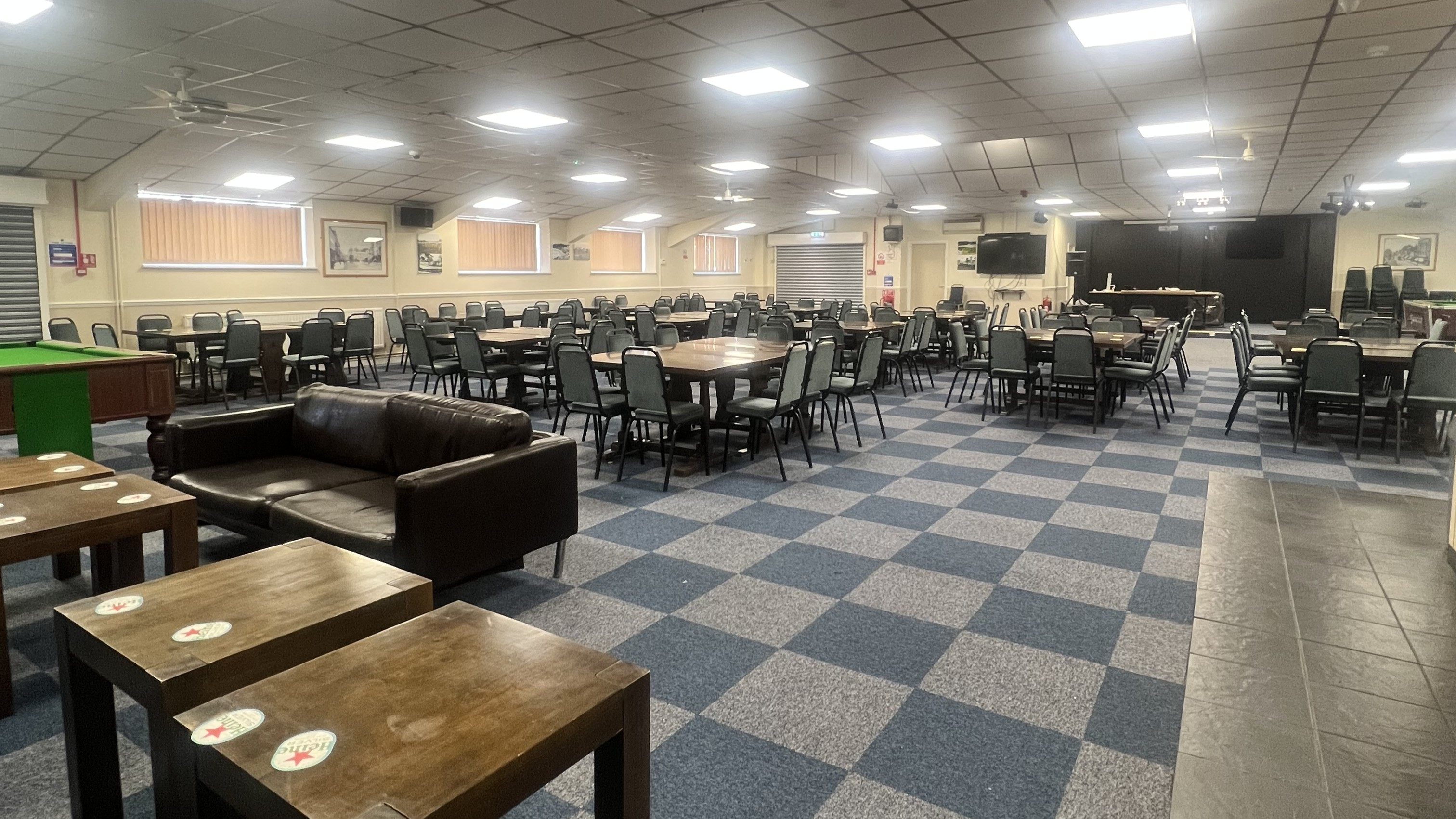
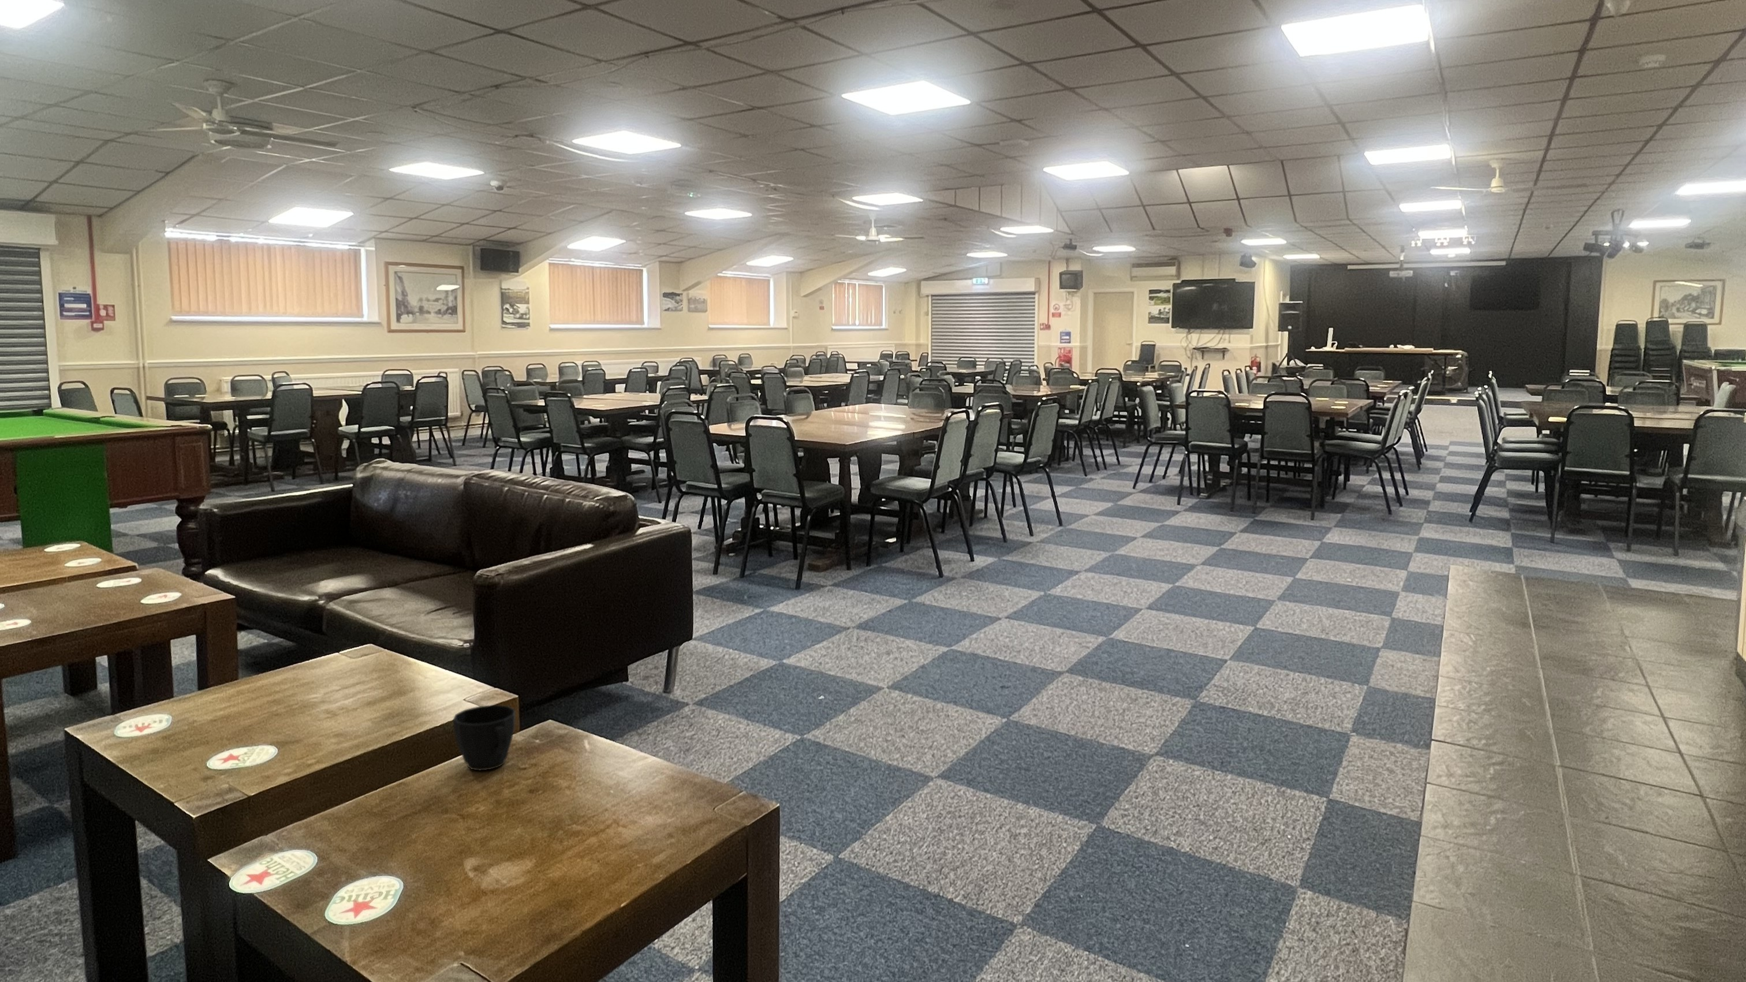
+ cup (484, 740)
